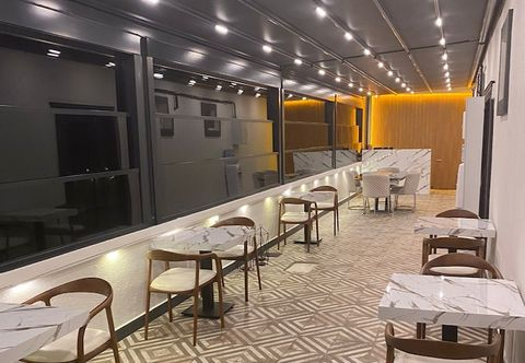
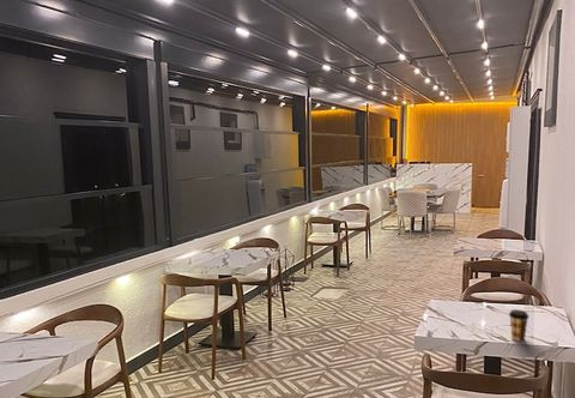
+ coffee cup (518, 325)
